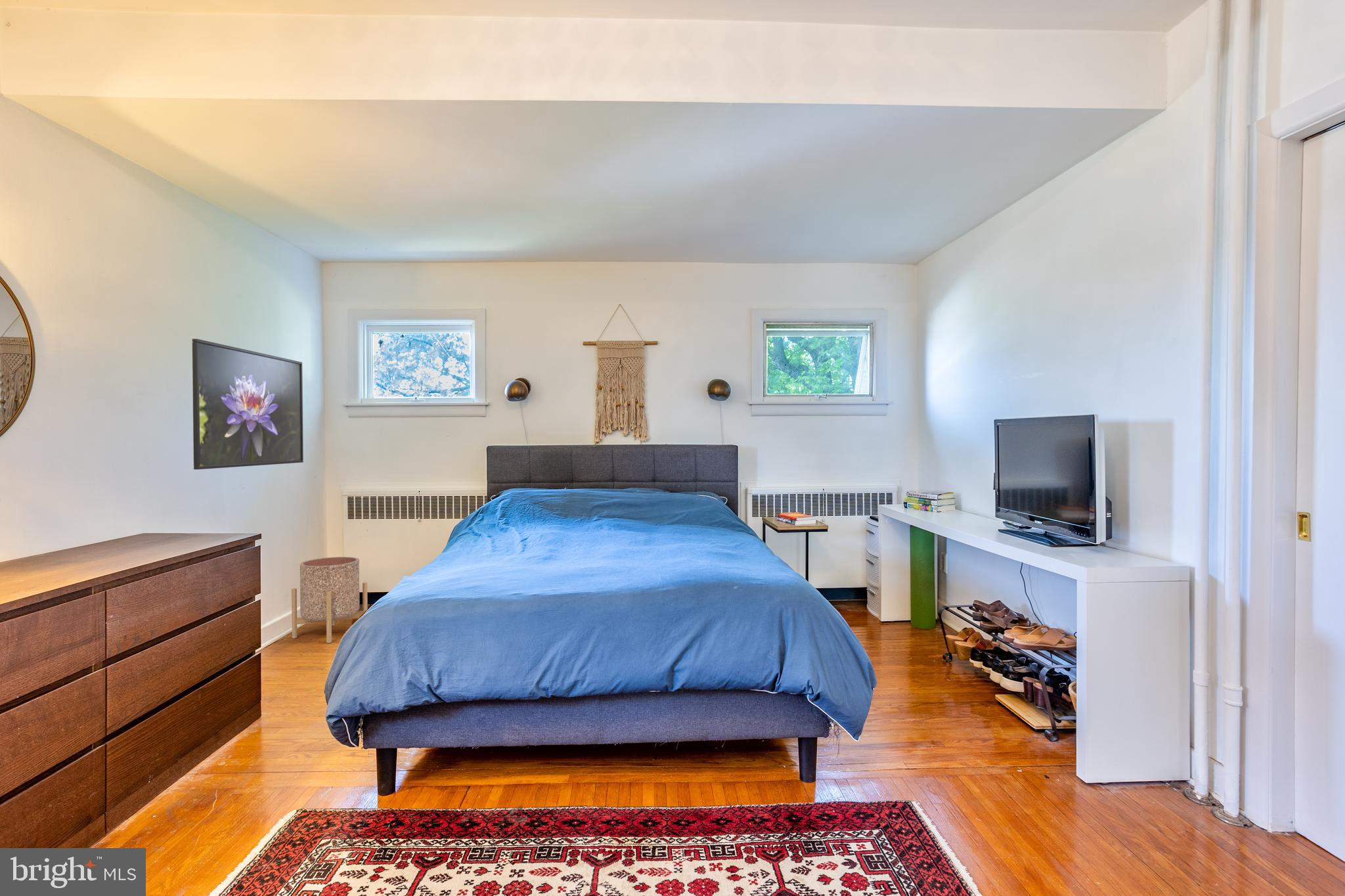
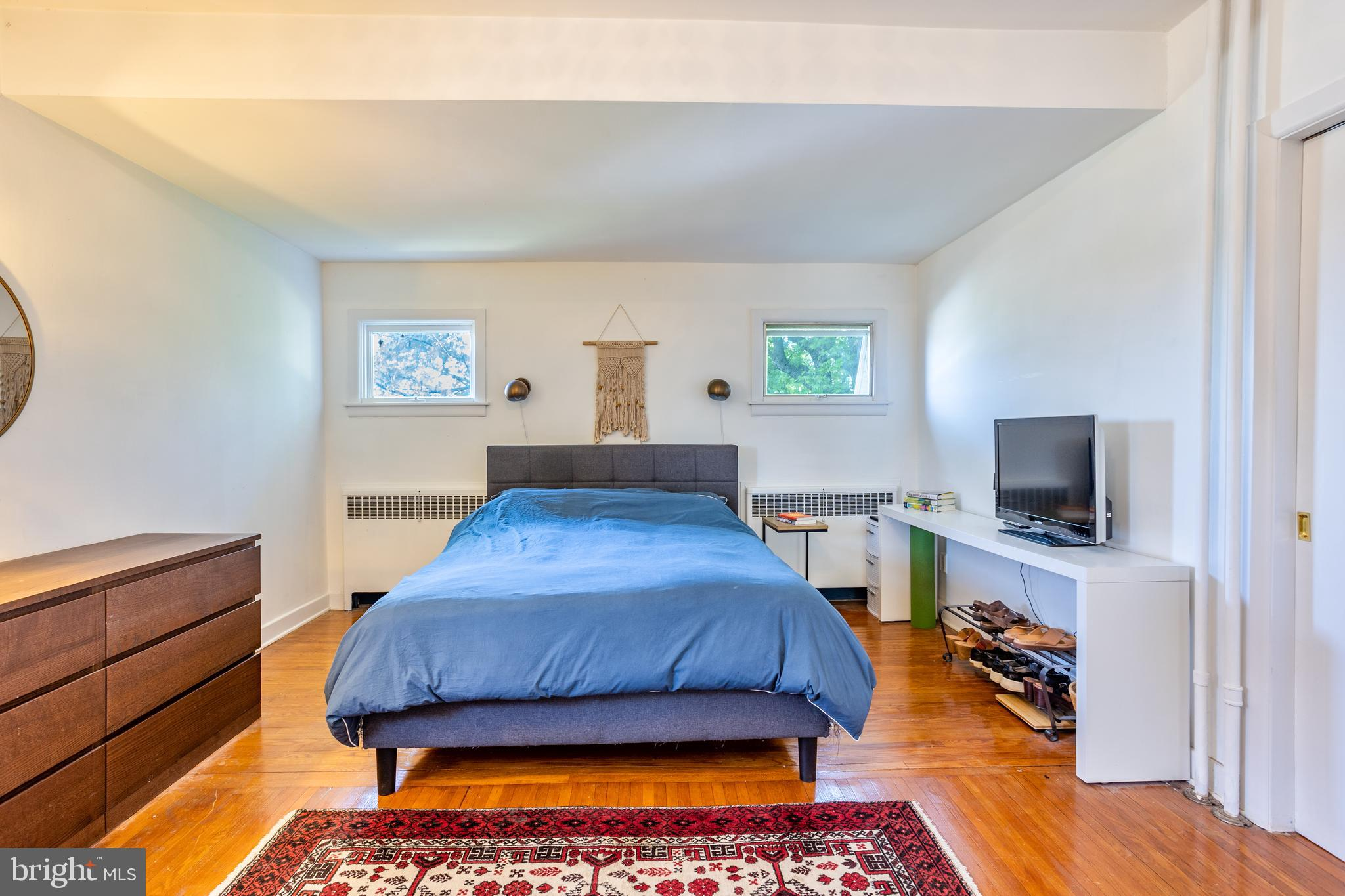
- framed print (255, 408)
- planter (330, 597)
